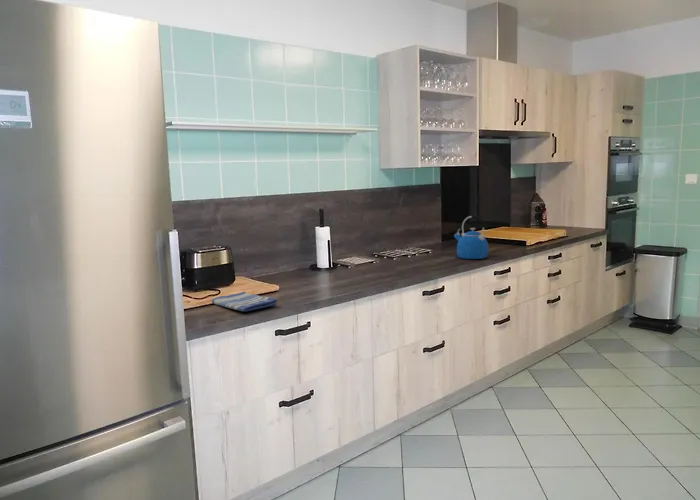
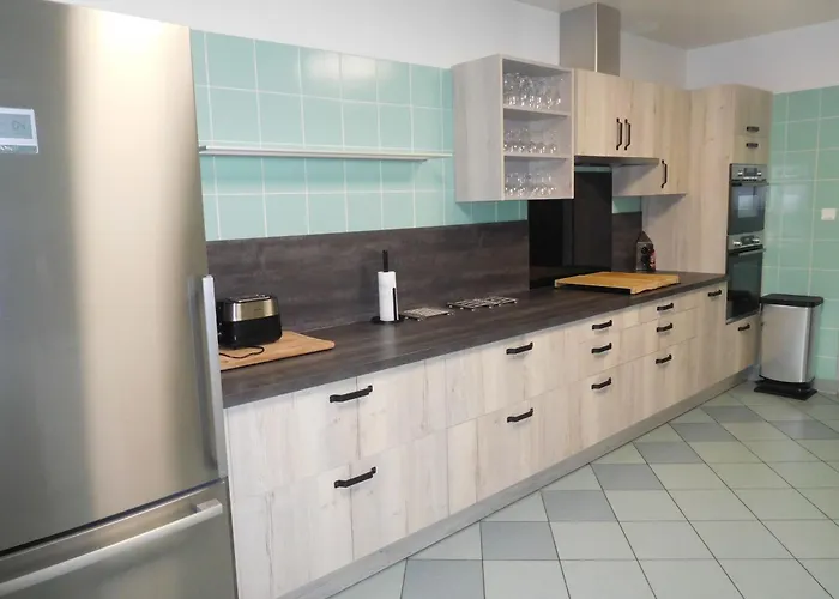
- dish towel (244, 301)
- kettle (469, 236)
